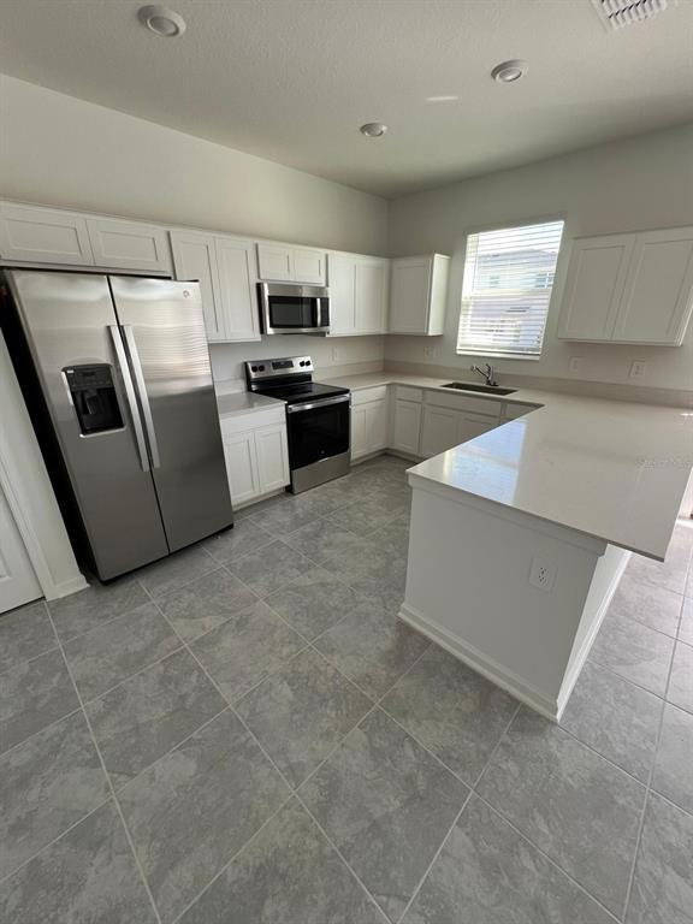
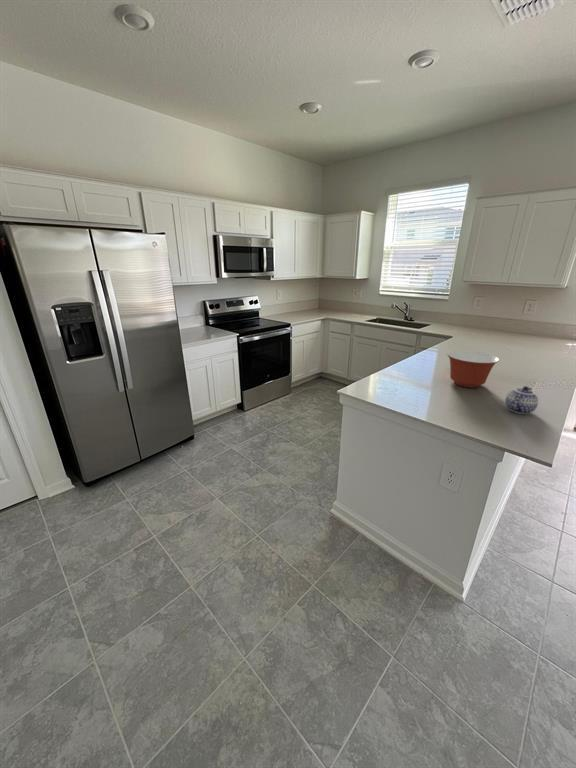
+ teapot (522, 398)
+ mixing bowl (469, 370)
